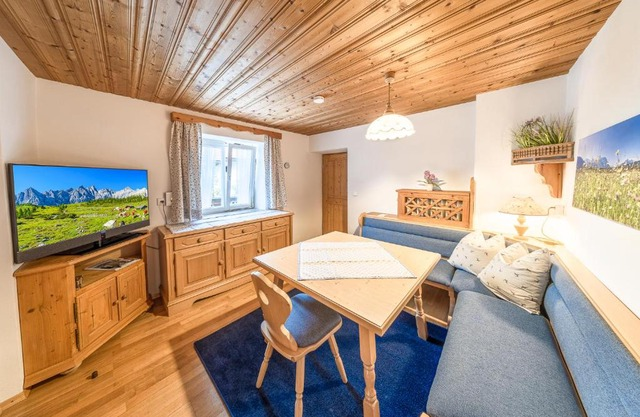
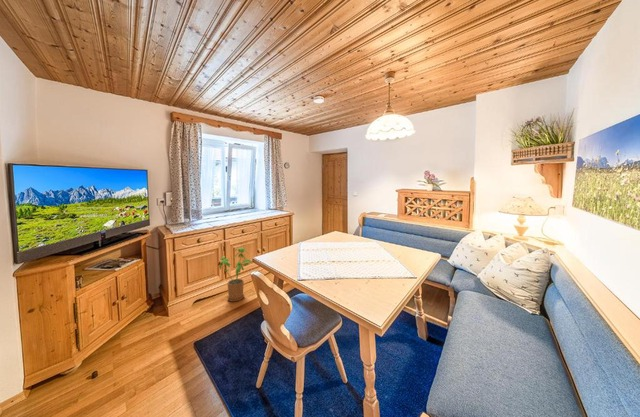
+ house plant (237, 273)
